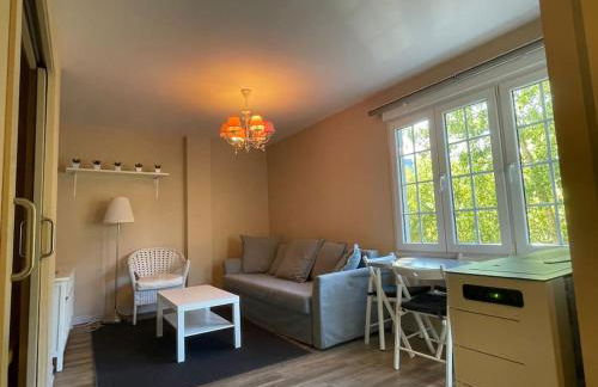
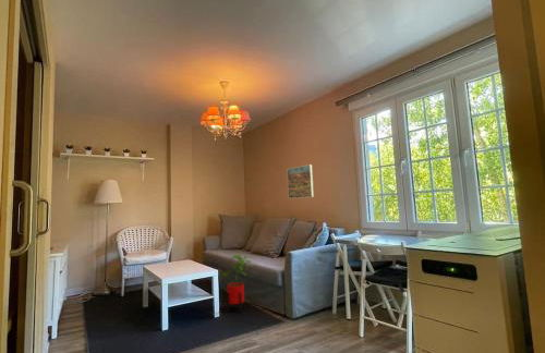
+ house plant (237, 282)
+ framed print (299, 182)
